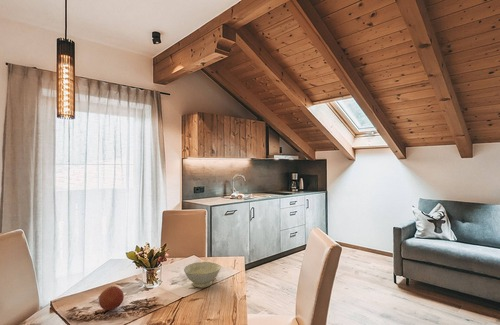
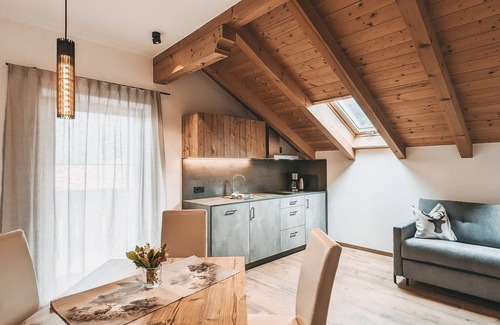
- bowl (202, 275)
- fruit (111, 297)
